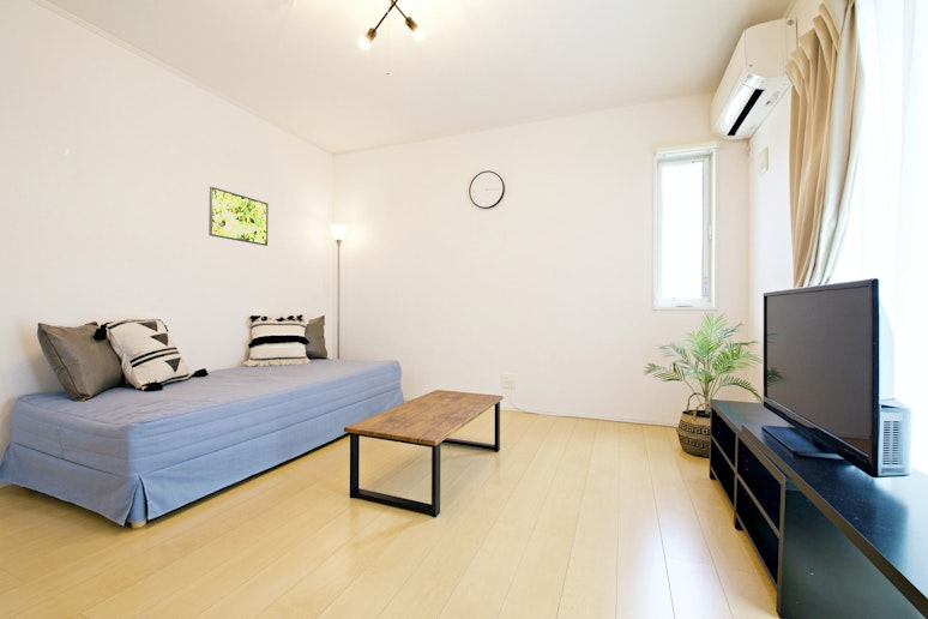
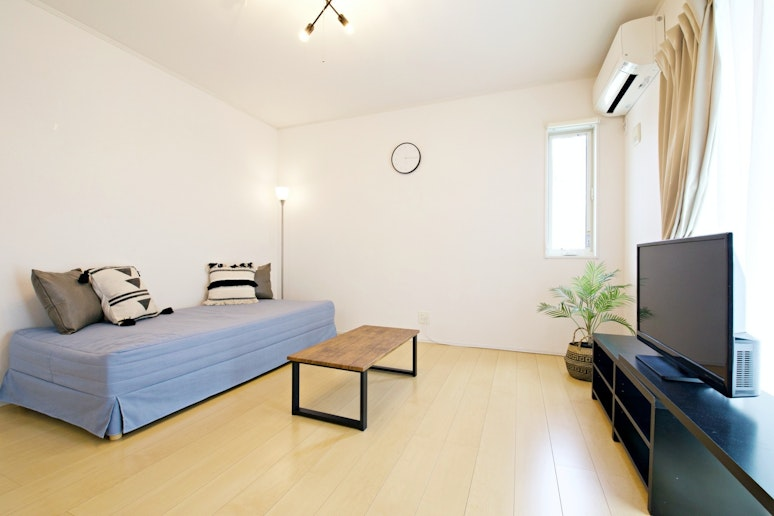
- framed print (240, 217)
